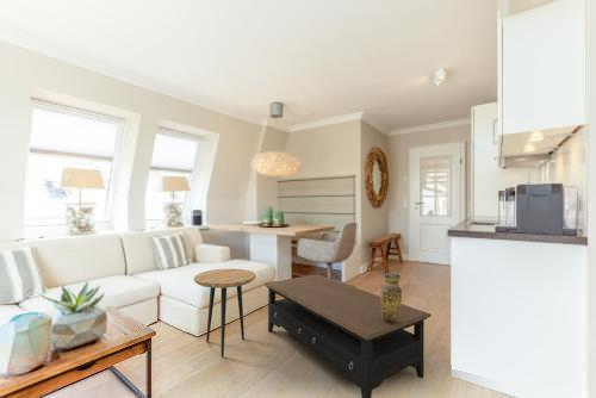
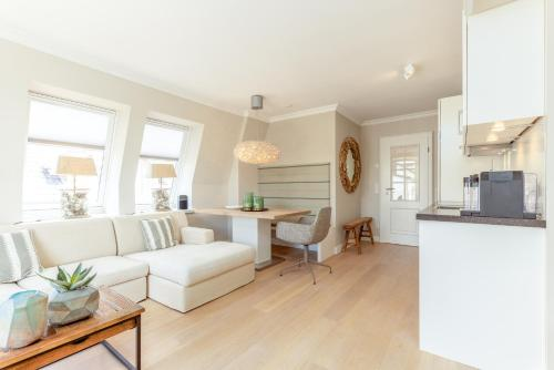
- coffee table (334, 323)
- vase (391, 298)
- side table (224, 310)
